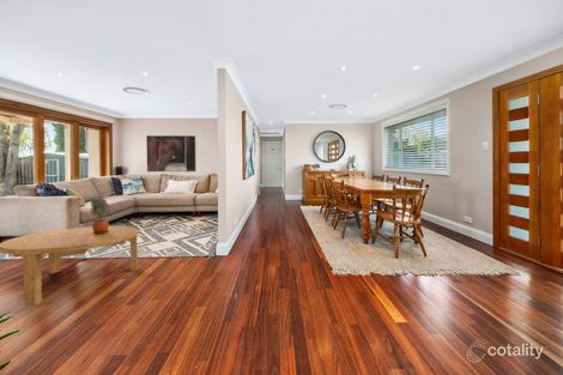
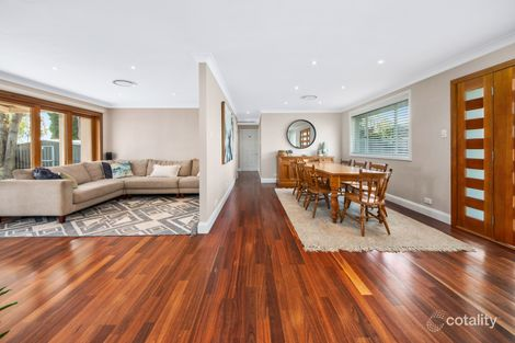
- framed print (171, 153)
- coffee table (77, 254)
- potted plant (101, 214)
